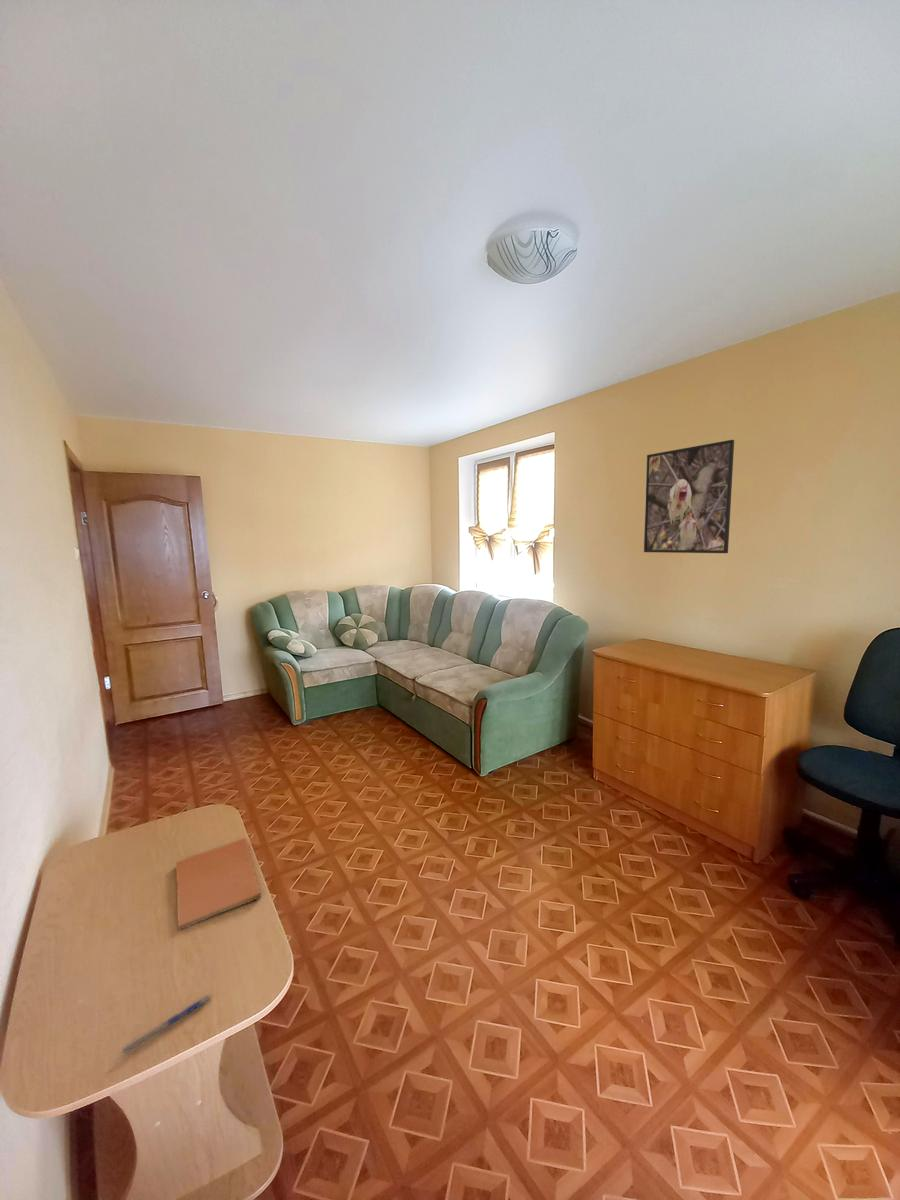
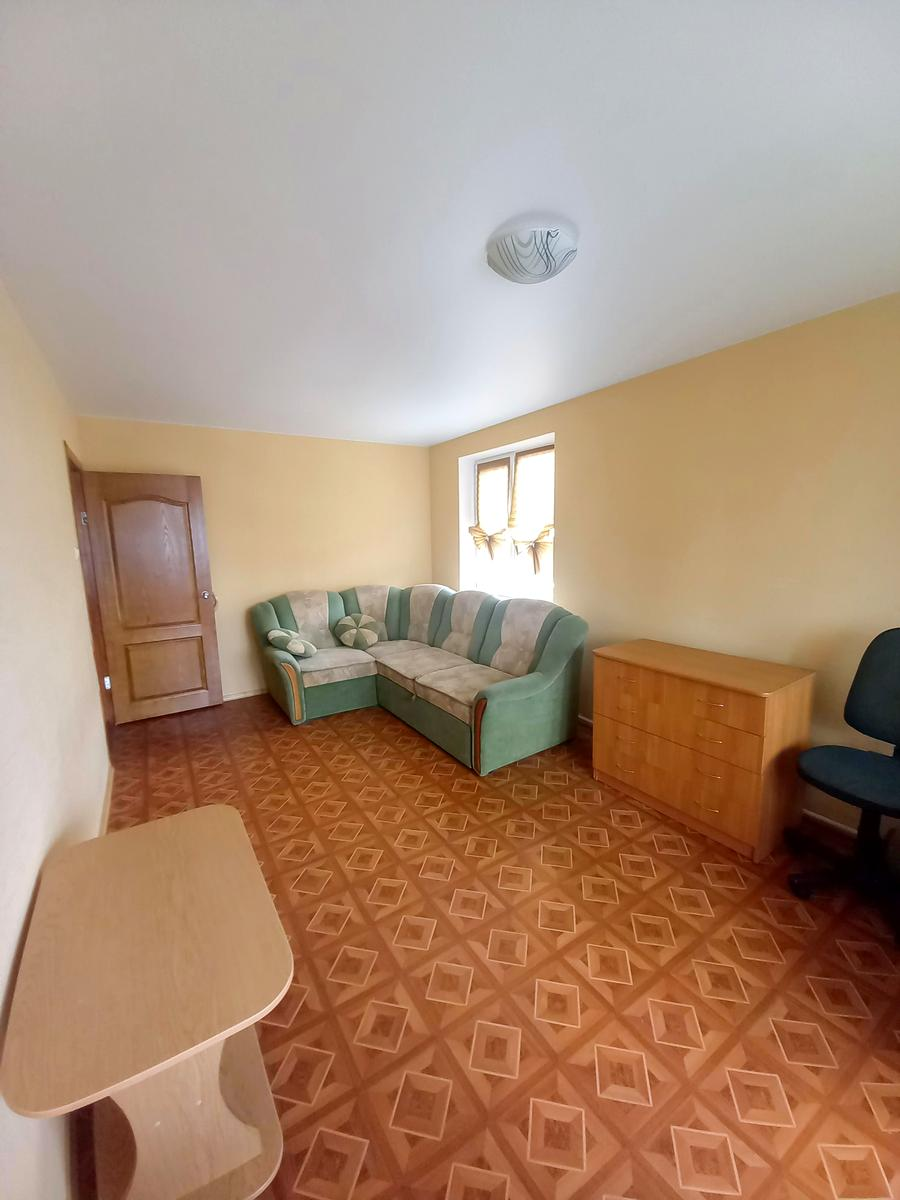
- pen (166, 1023)
- book (216, 878)
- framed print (684, 501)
